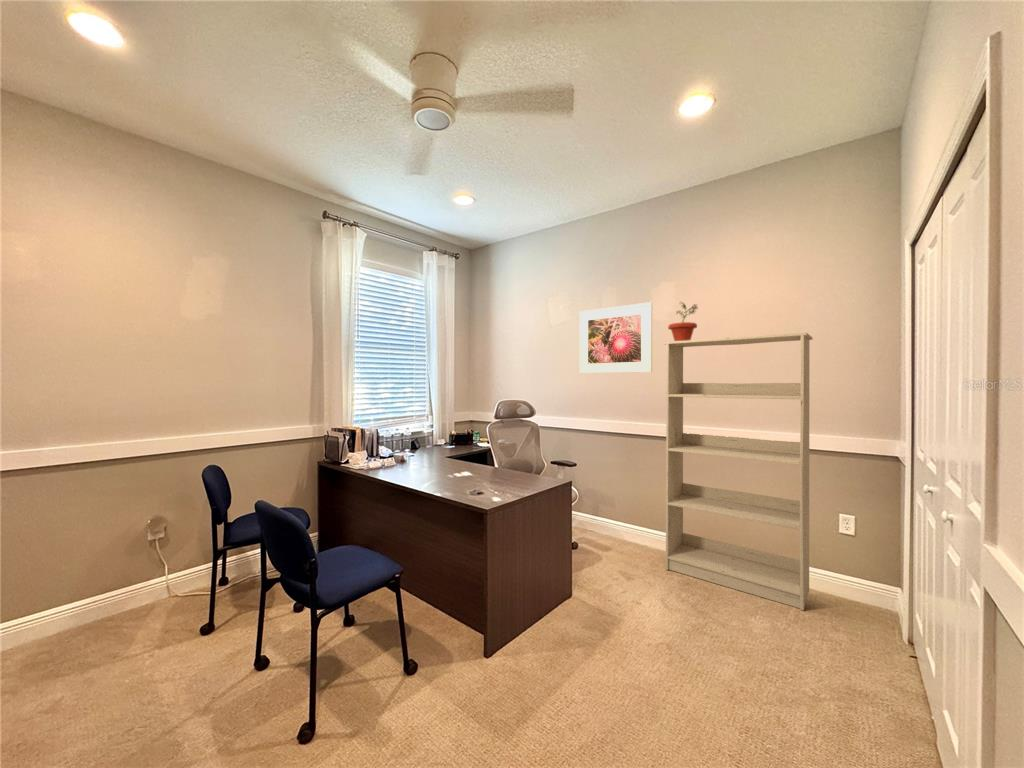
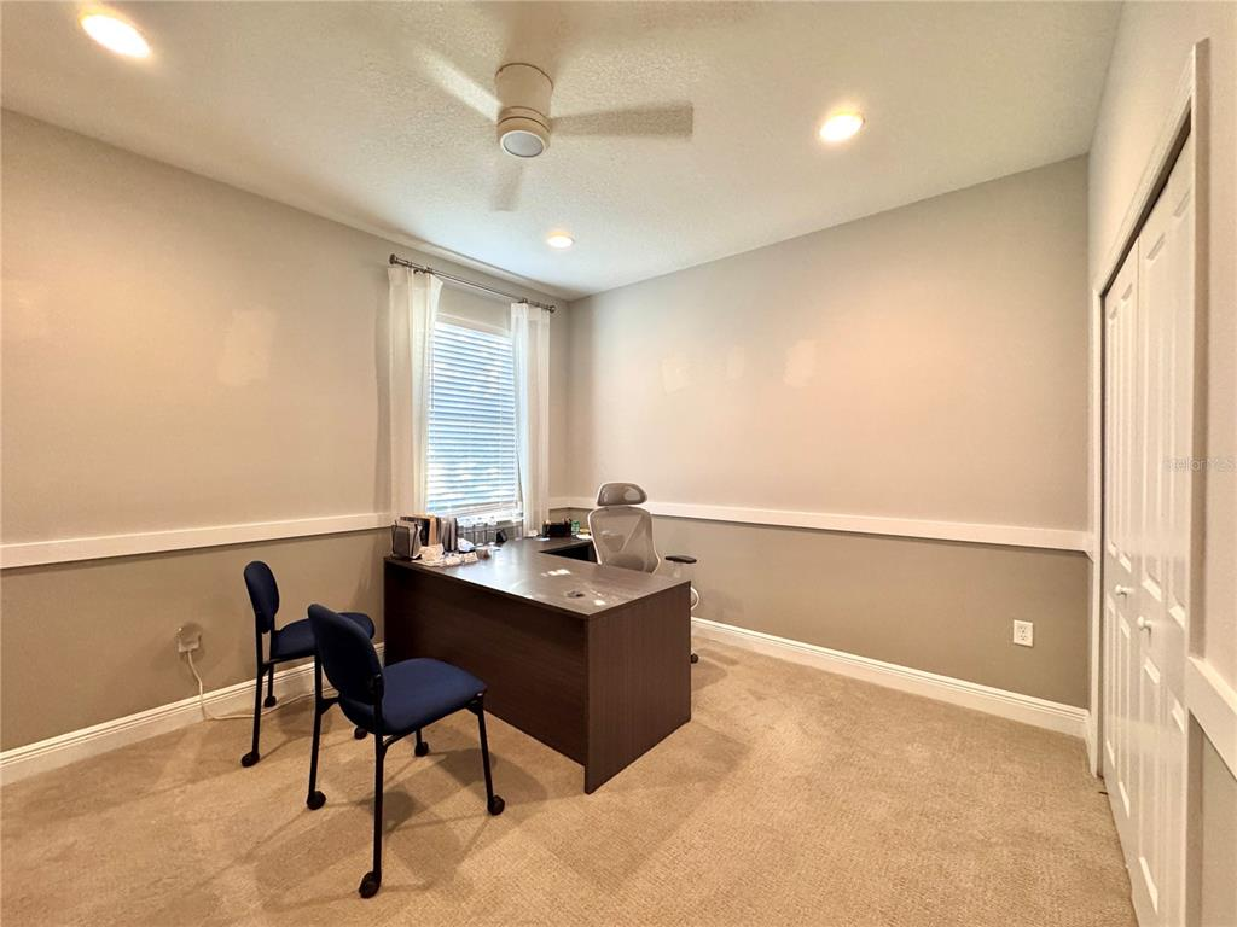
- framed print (613, 340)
- potted plant (683, 321)
- bookcase (733, 457)
